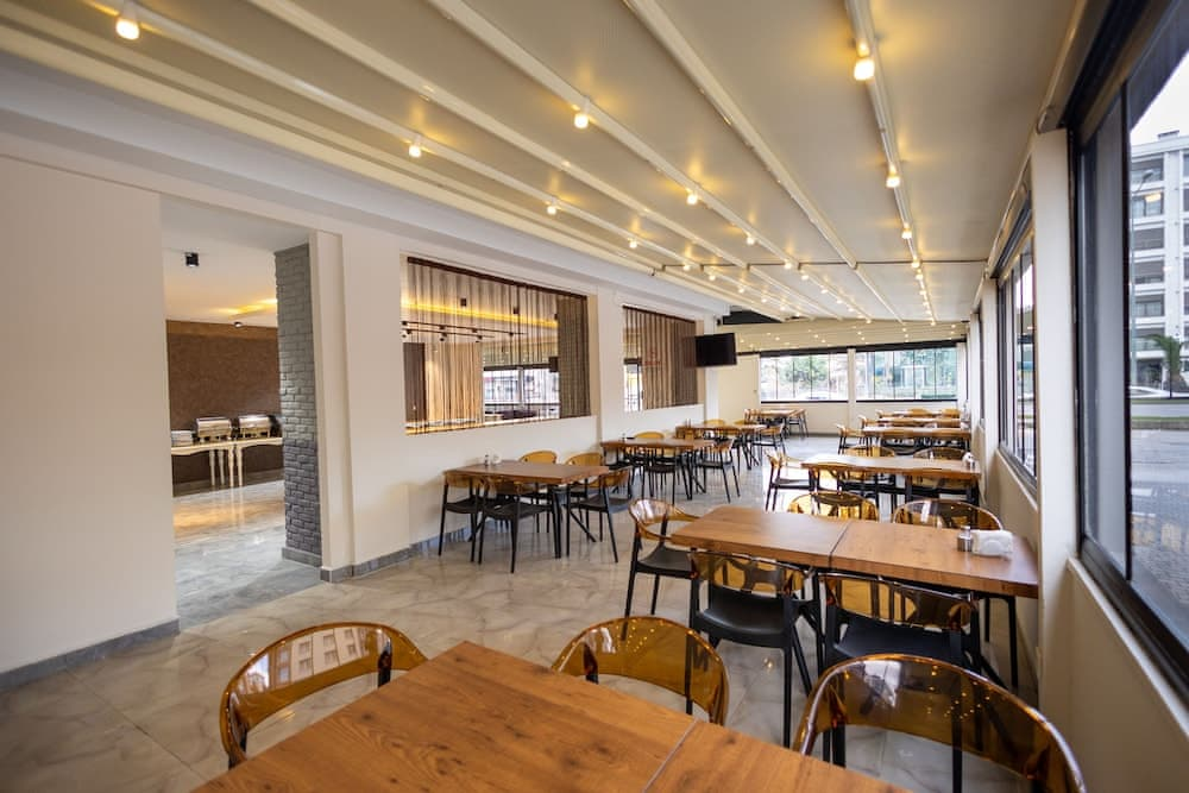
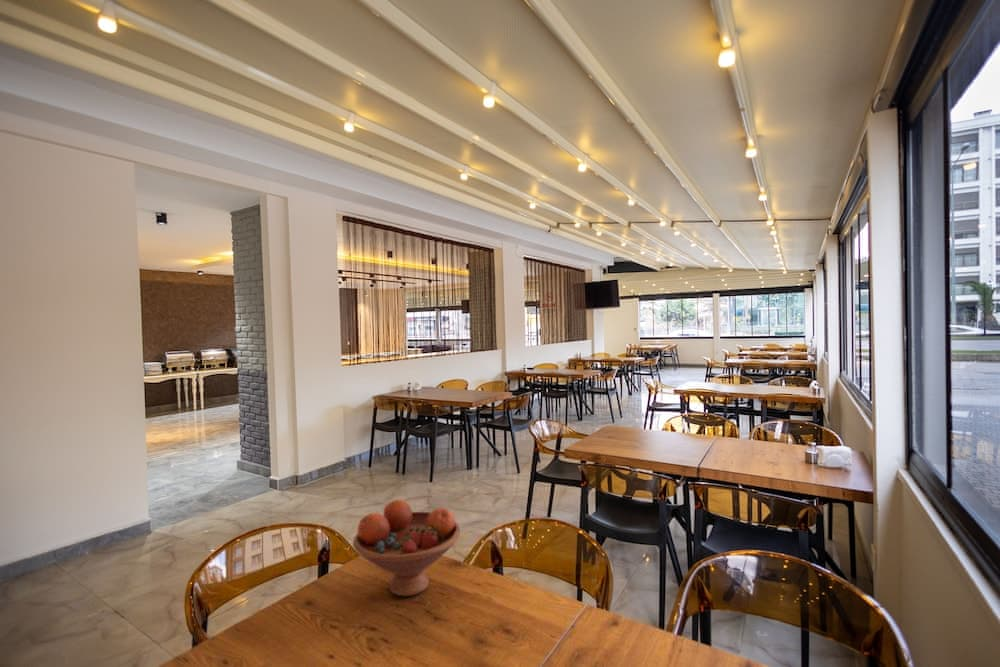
+ fruit bowl (408, 548)
